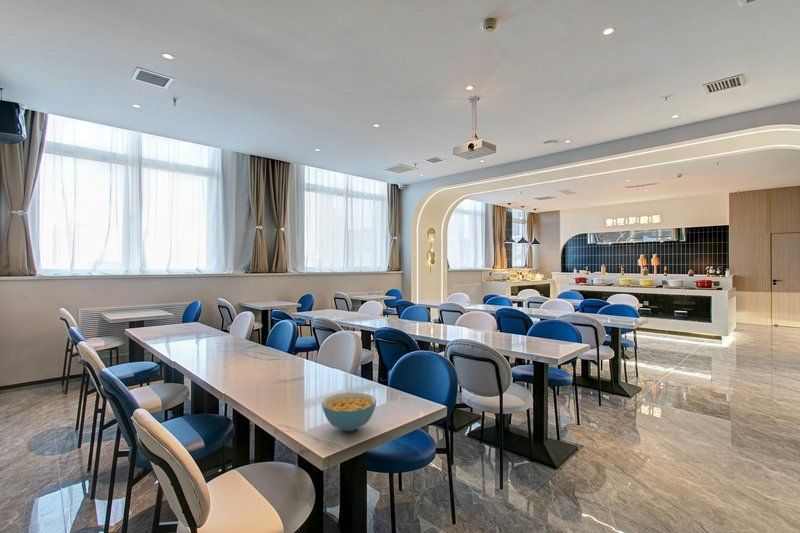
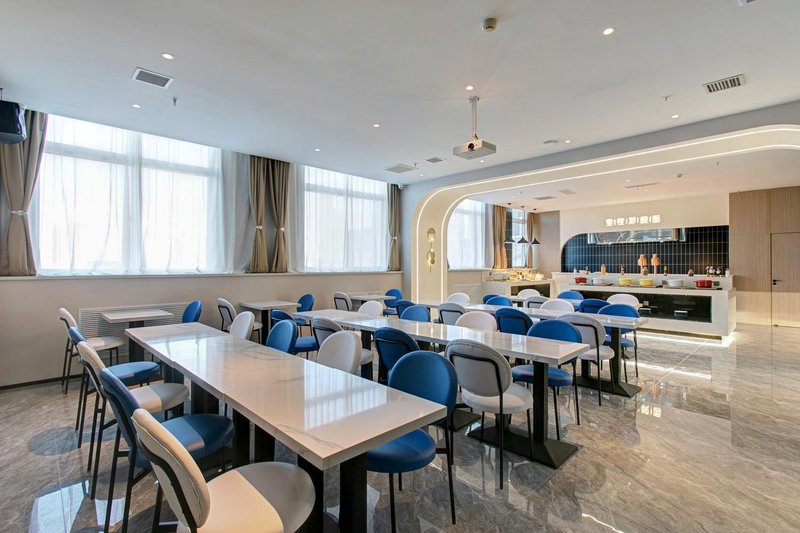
- cereal bowl (349, 414)
